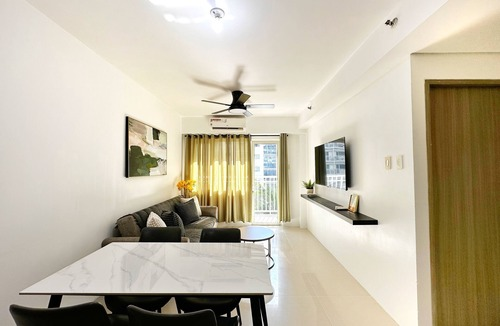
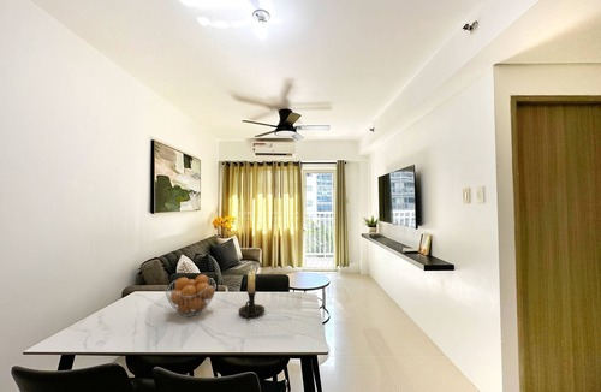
+ candle holder (250, 290)
+ fruit basket (191, 293)
